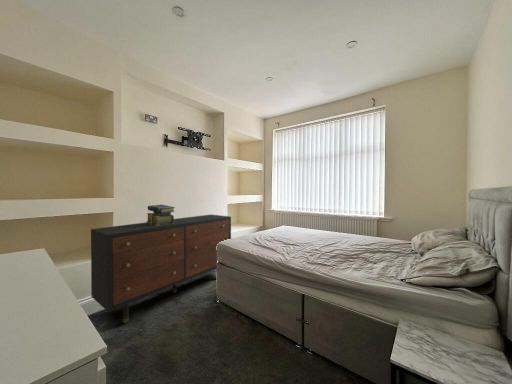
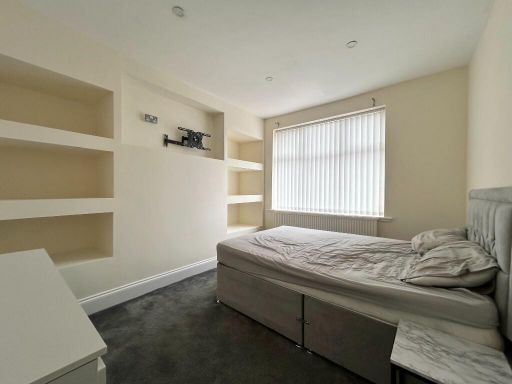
- stack of books (161, 214)
- dresser (174, 257)
